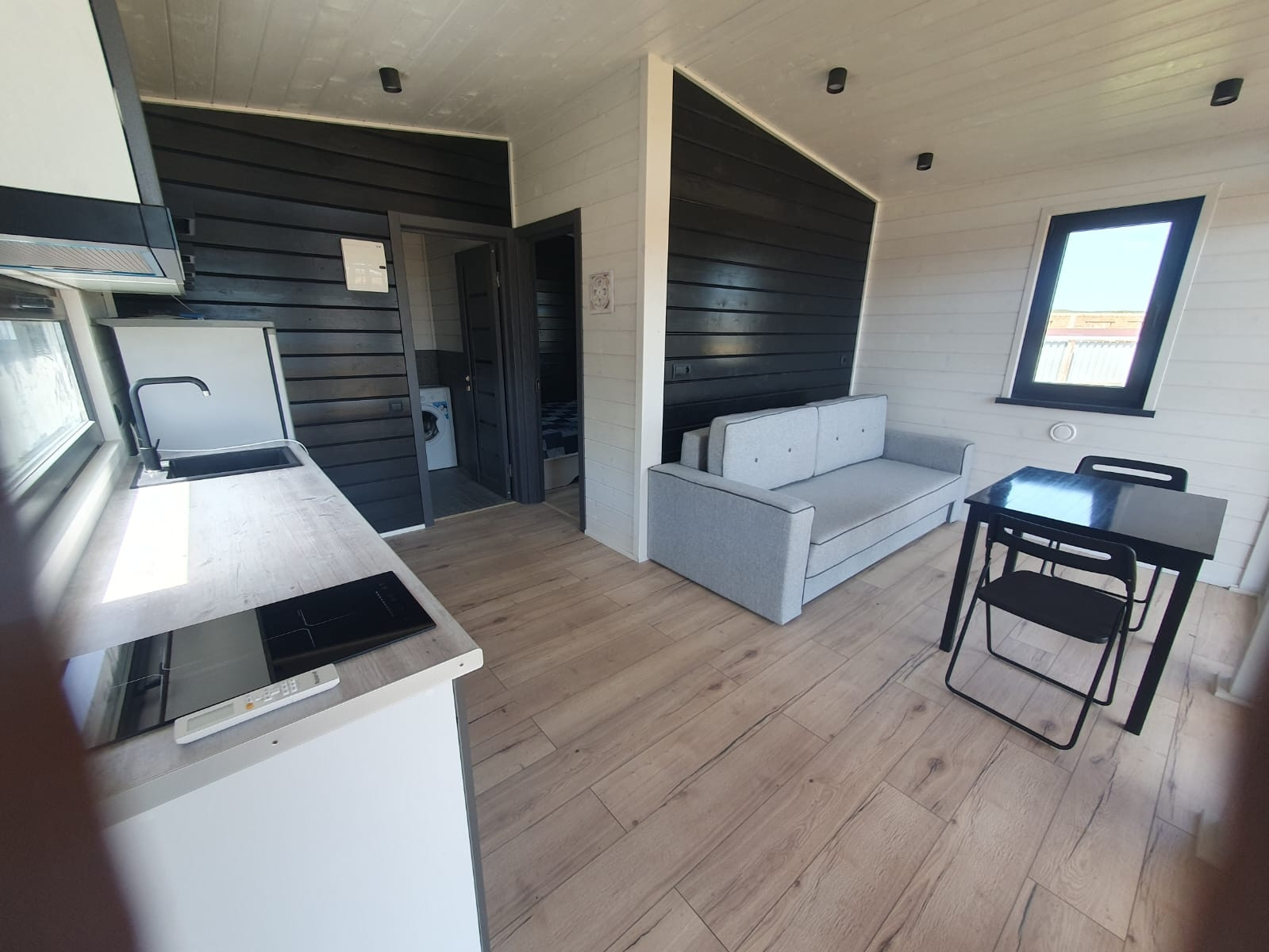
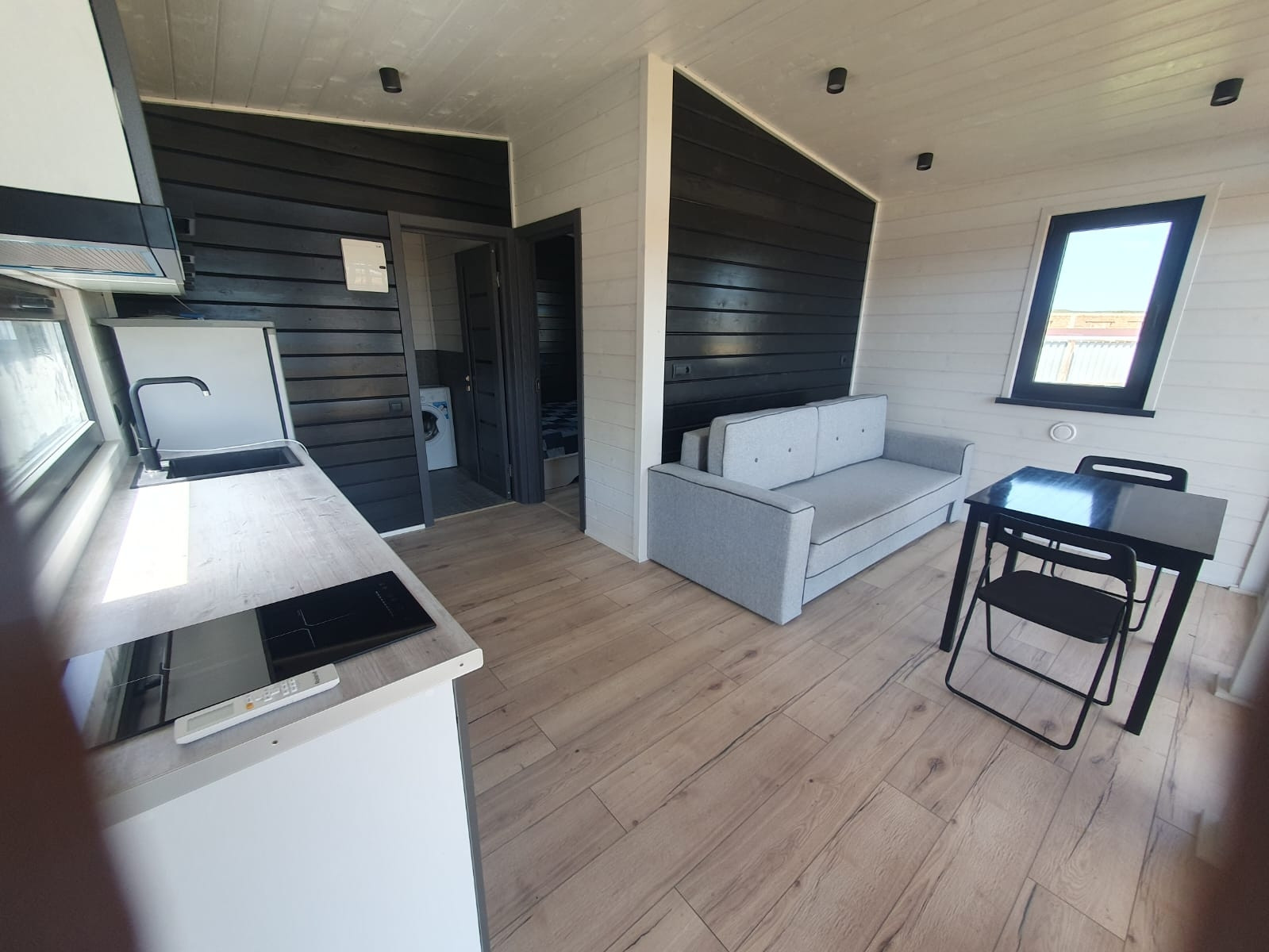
- wall ornament (601, 292)
